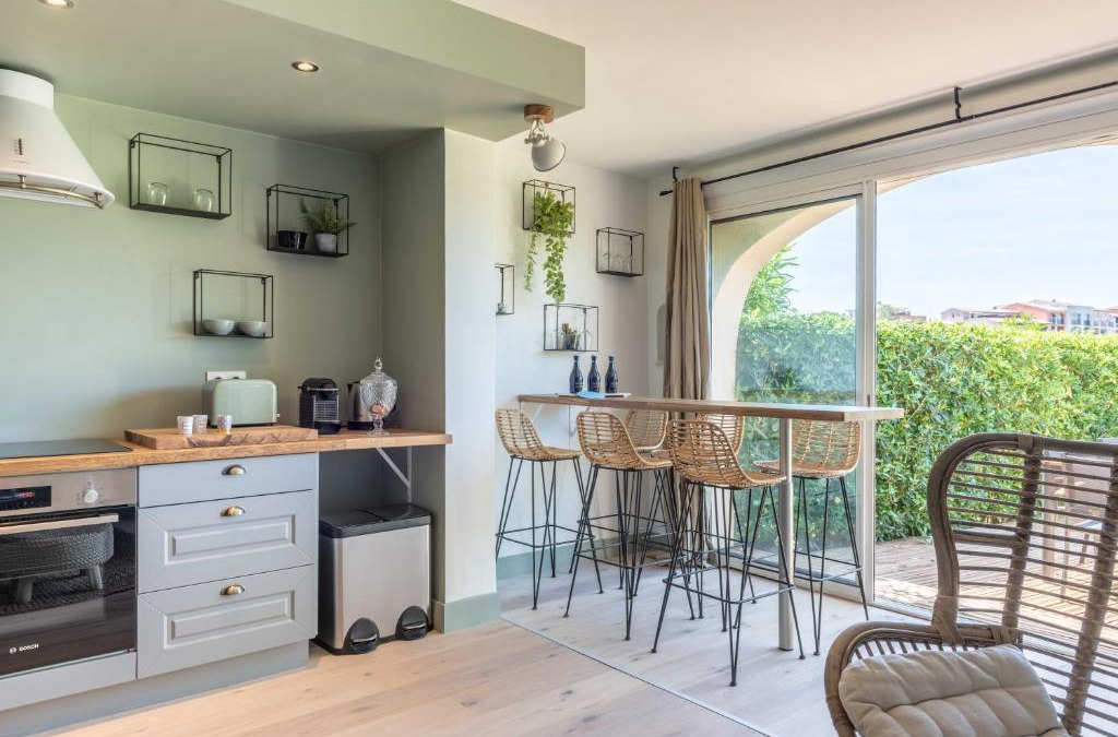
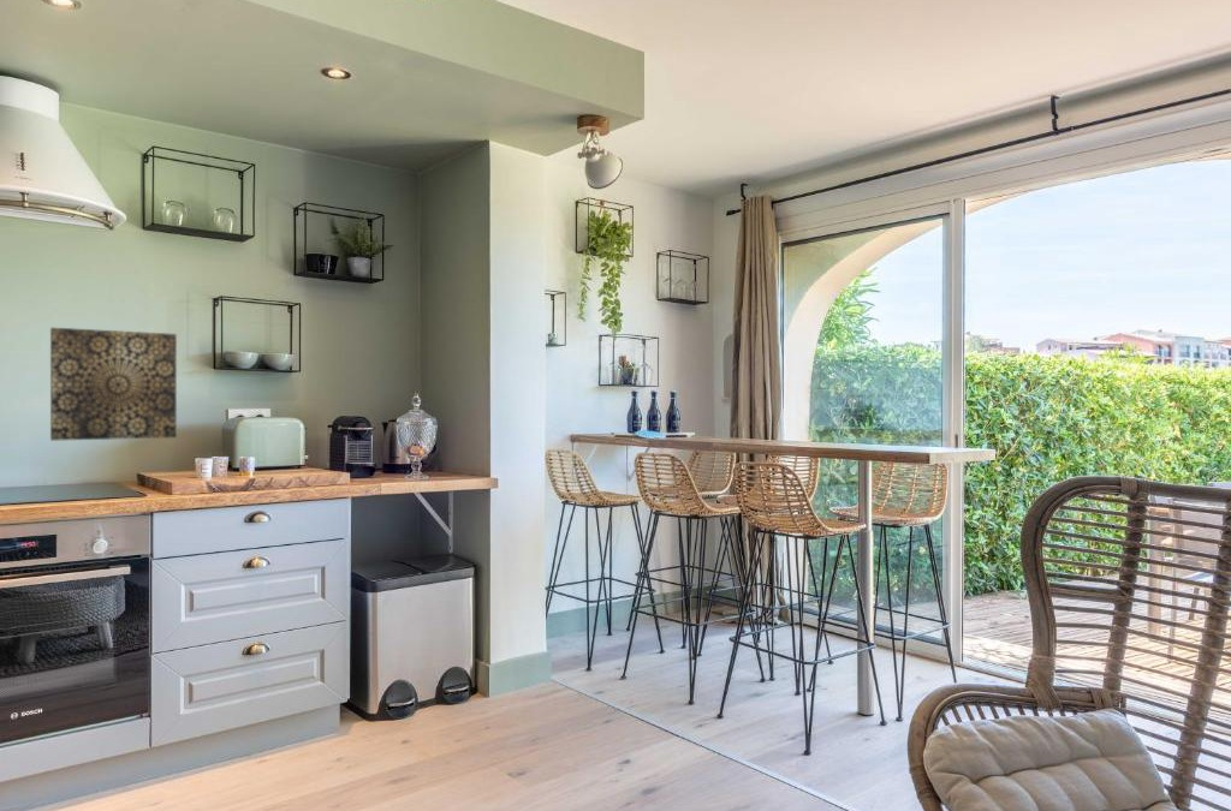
+ wall art (115, 384)
